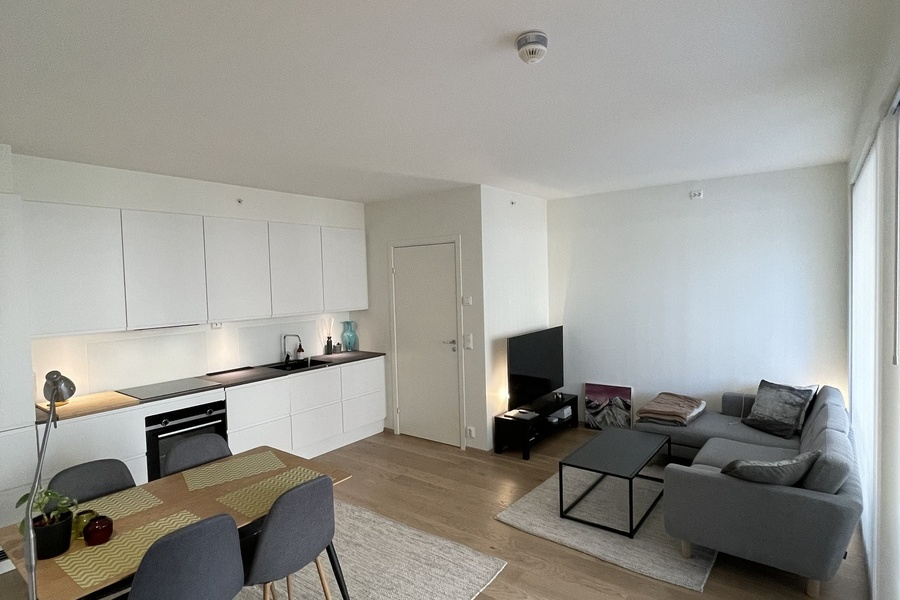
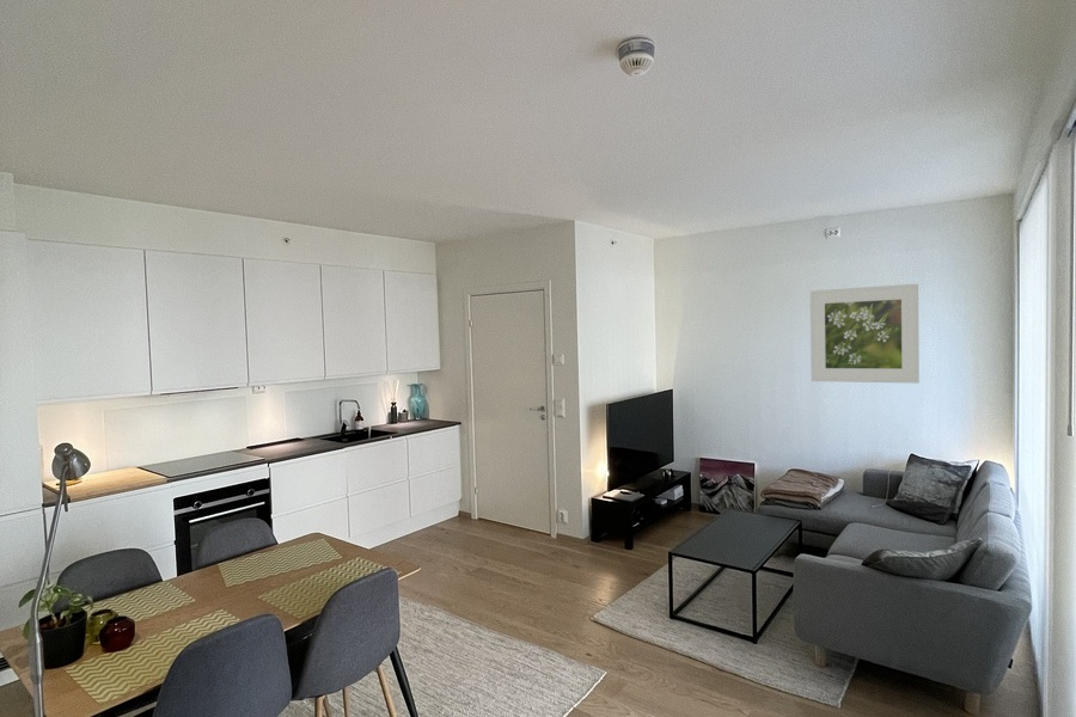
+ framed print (862, 335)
